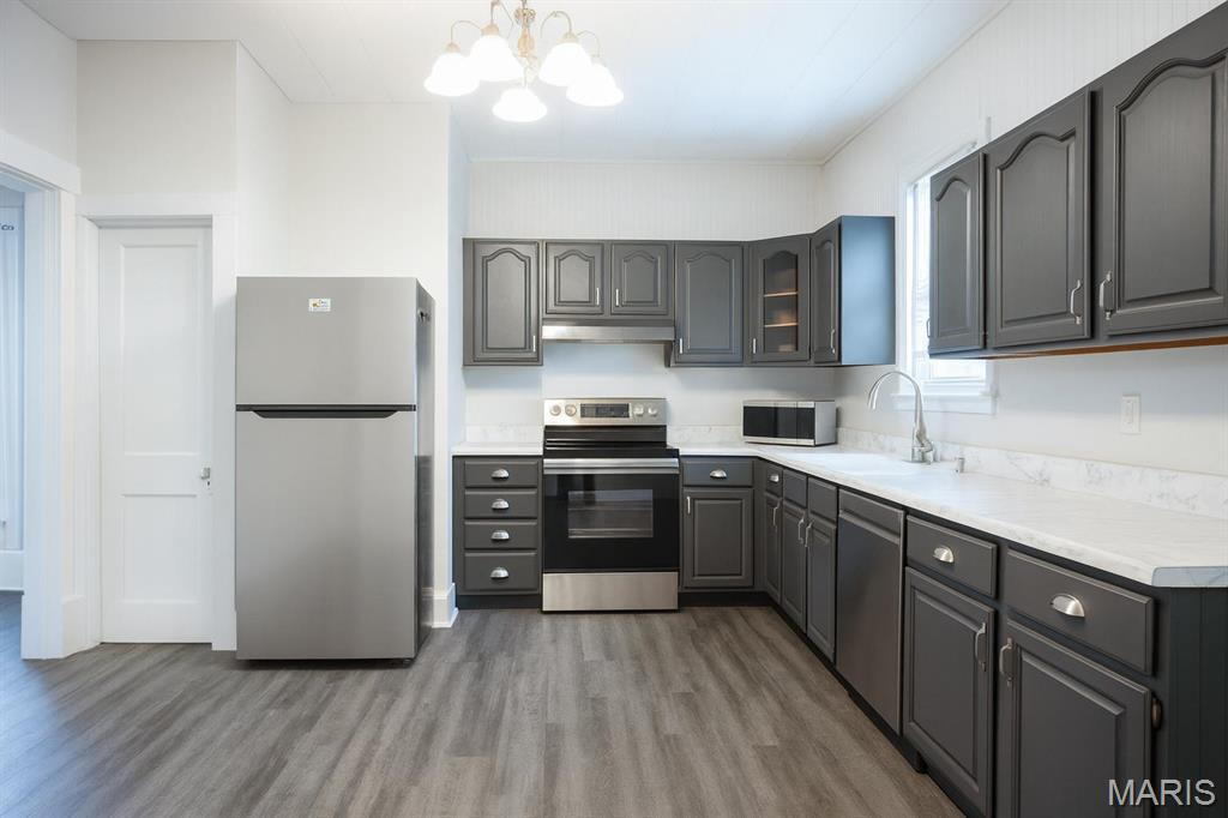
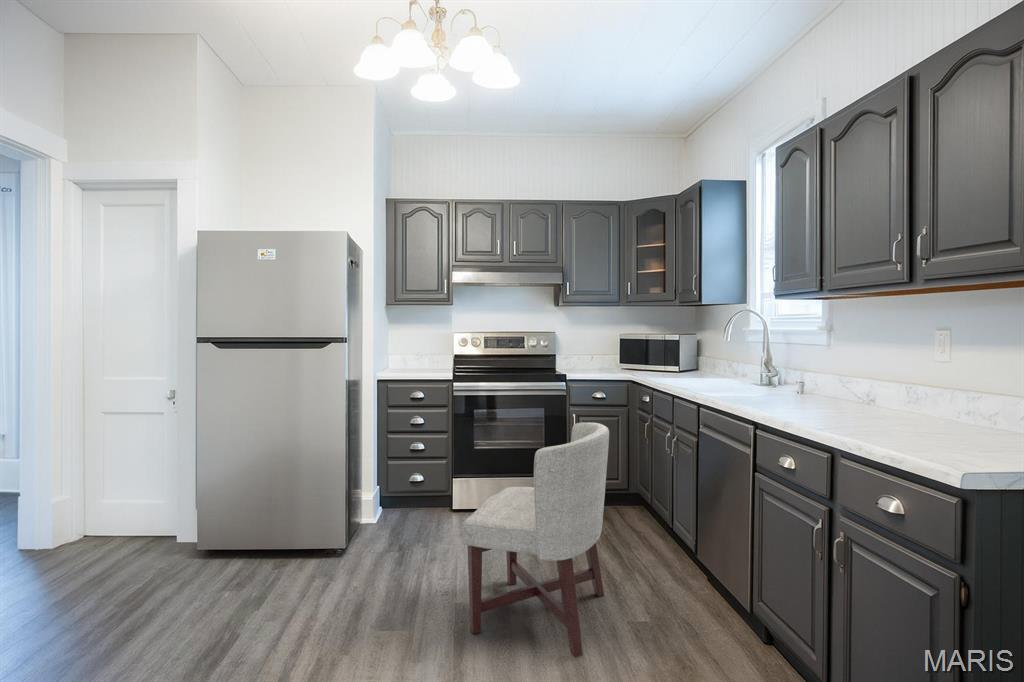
+ chair (542, 519)
